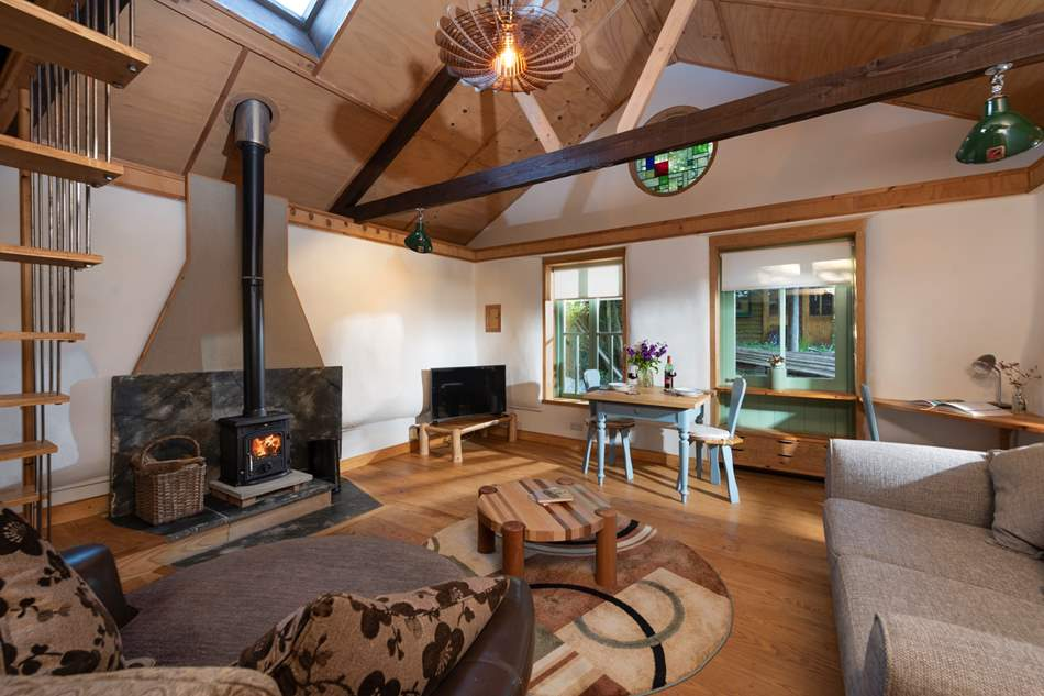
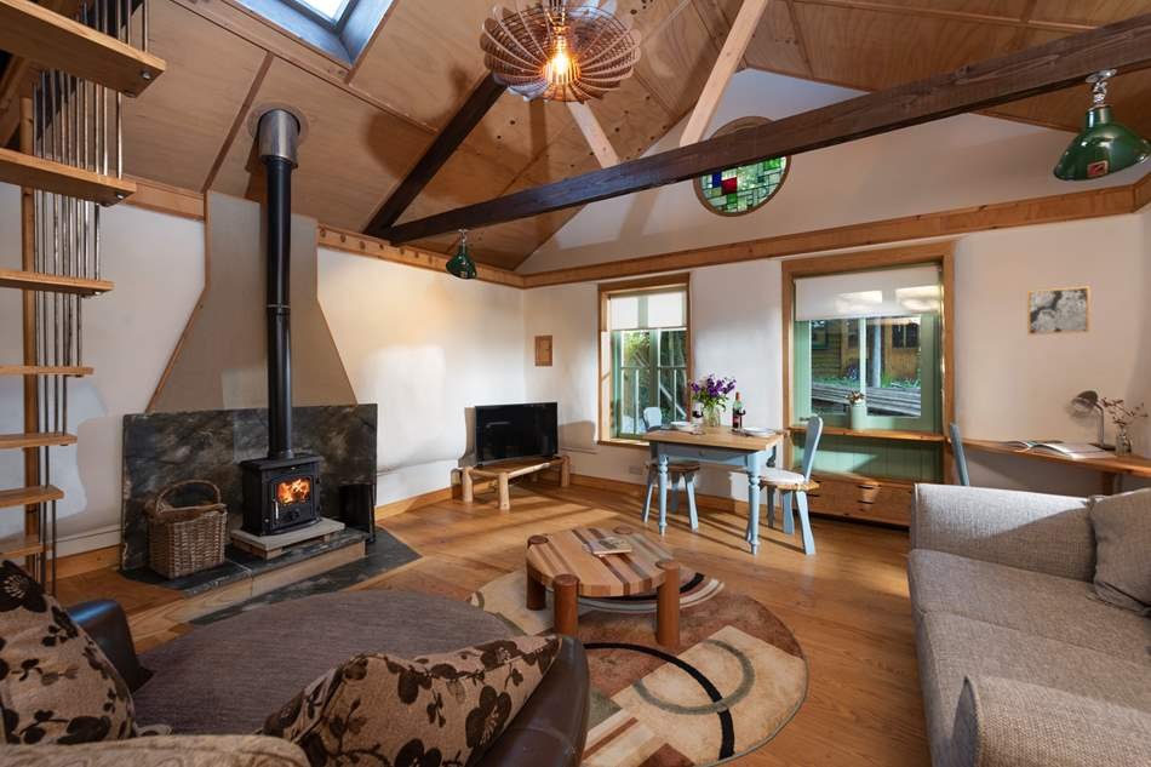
+ wall art (1056, 311)
